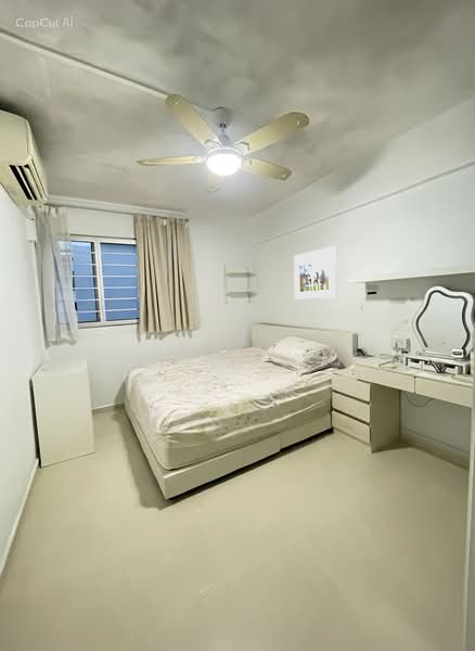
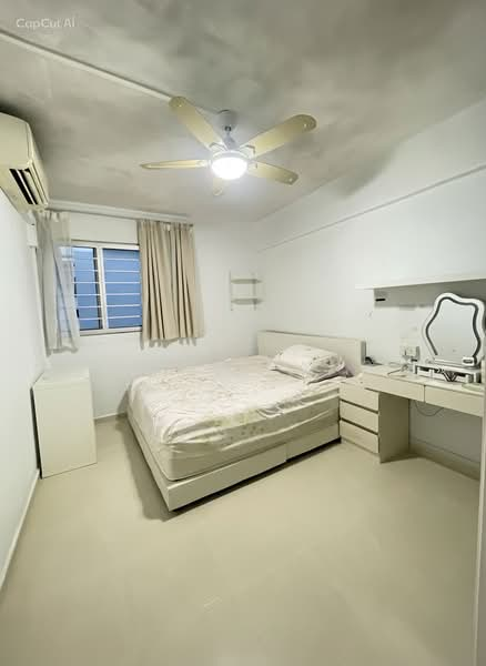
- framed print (312, 275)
